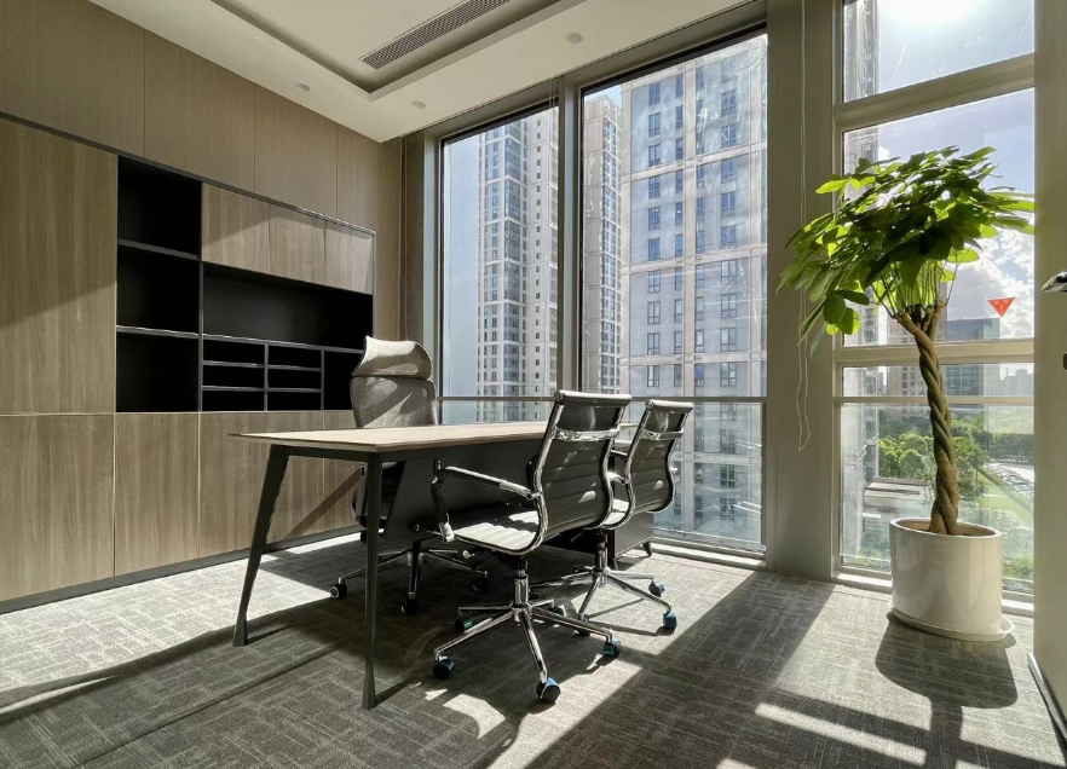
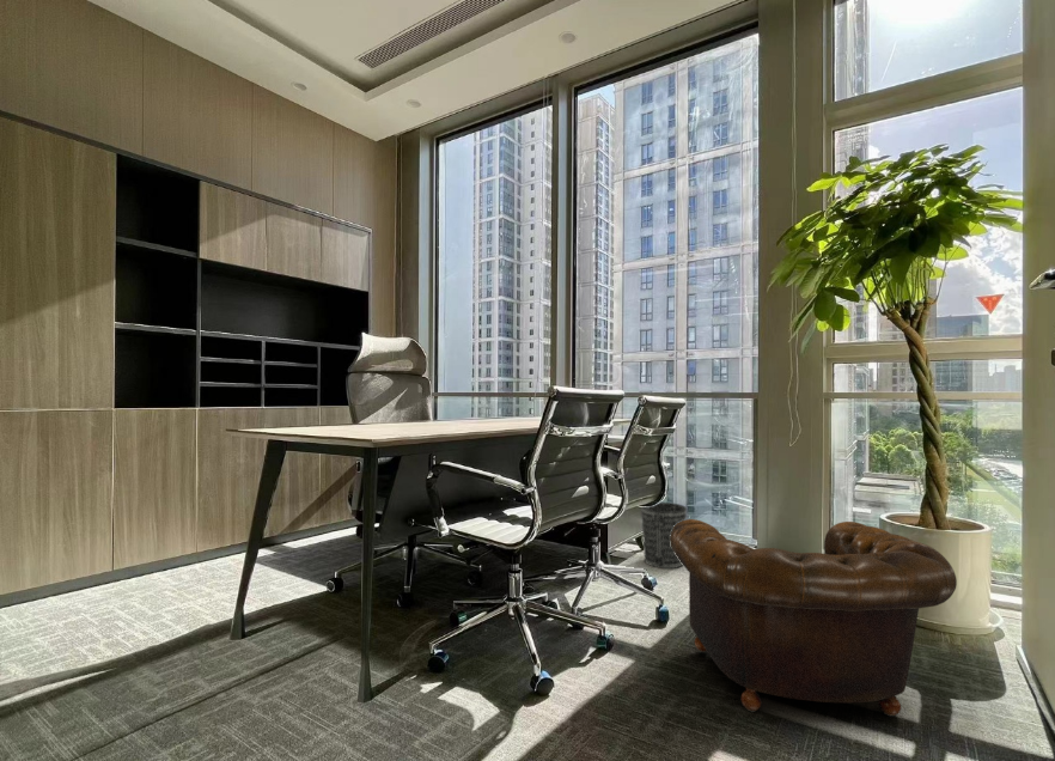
+ wastebasket (663, 534)
+ armchair (804, 610)
